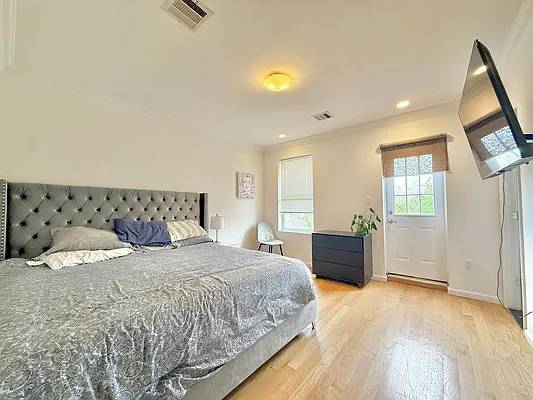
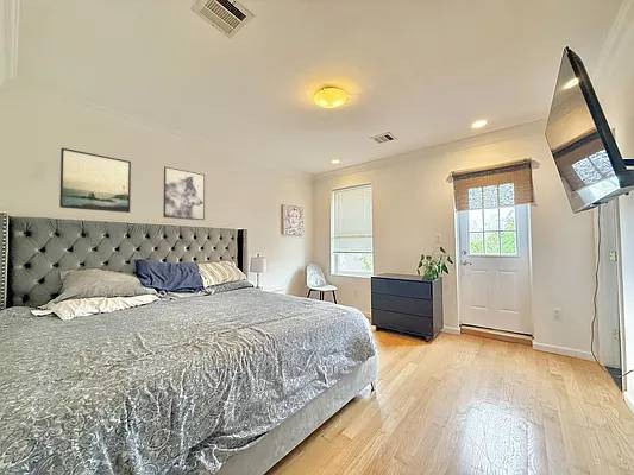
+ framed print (98, 182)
+ wall art (184, 195)
